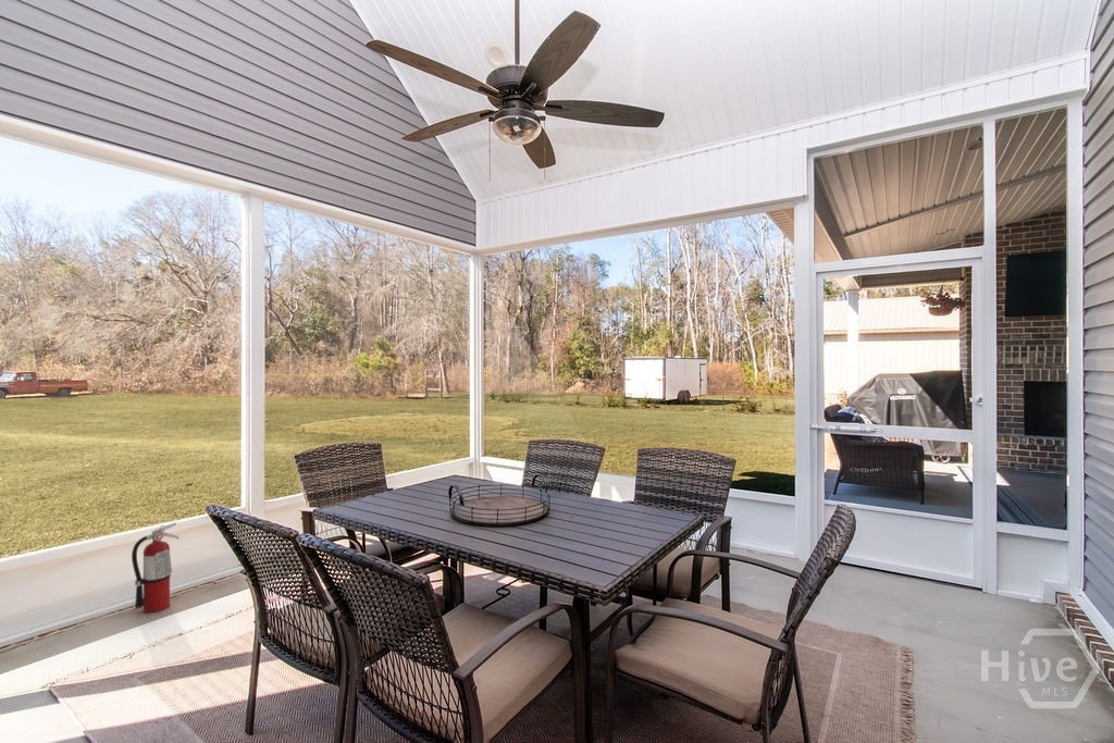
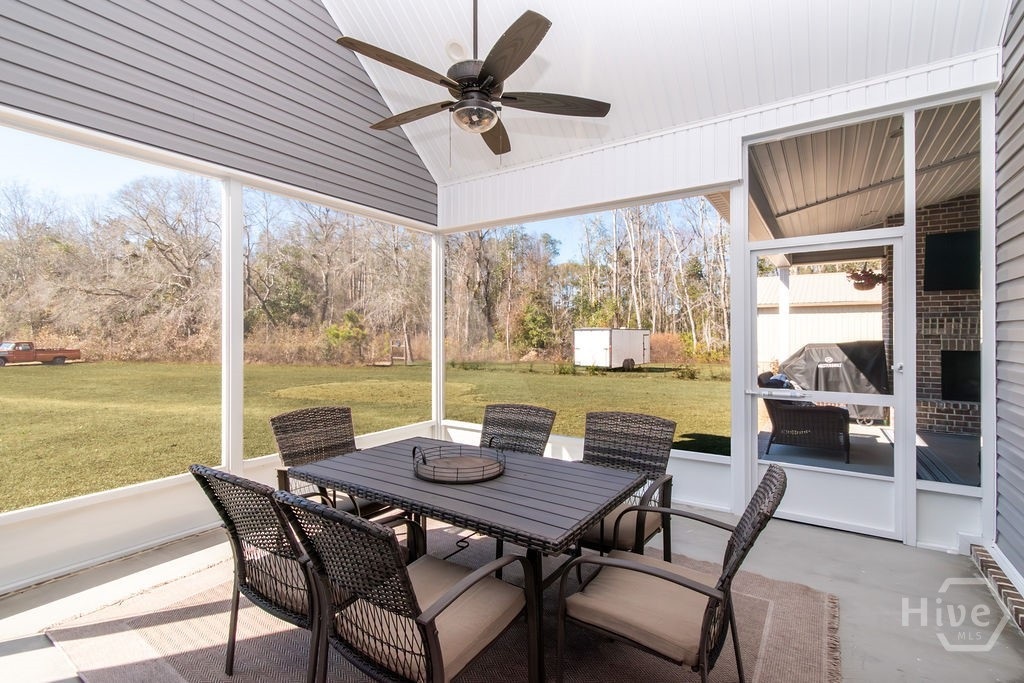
- fire extinguisher (156, 566)
